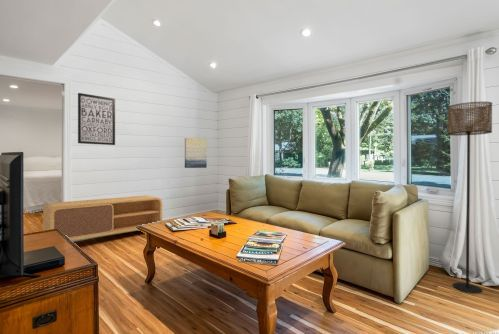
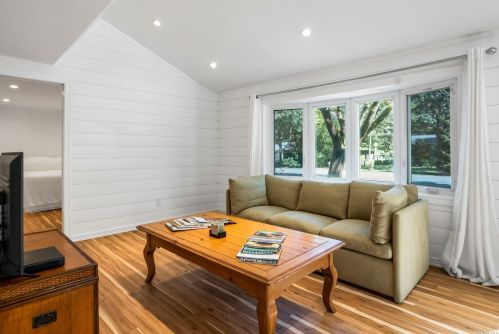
- floor lamp (468, 196)
- wall art (97, 120)
- wall art (195, 153)
- tv stand (108, 219)
